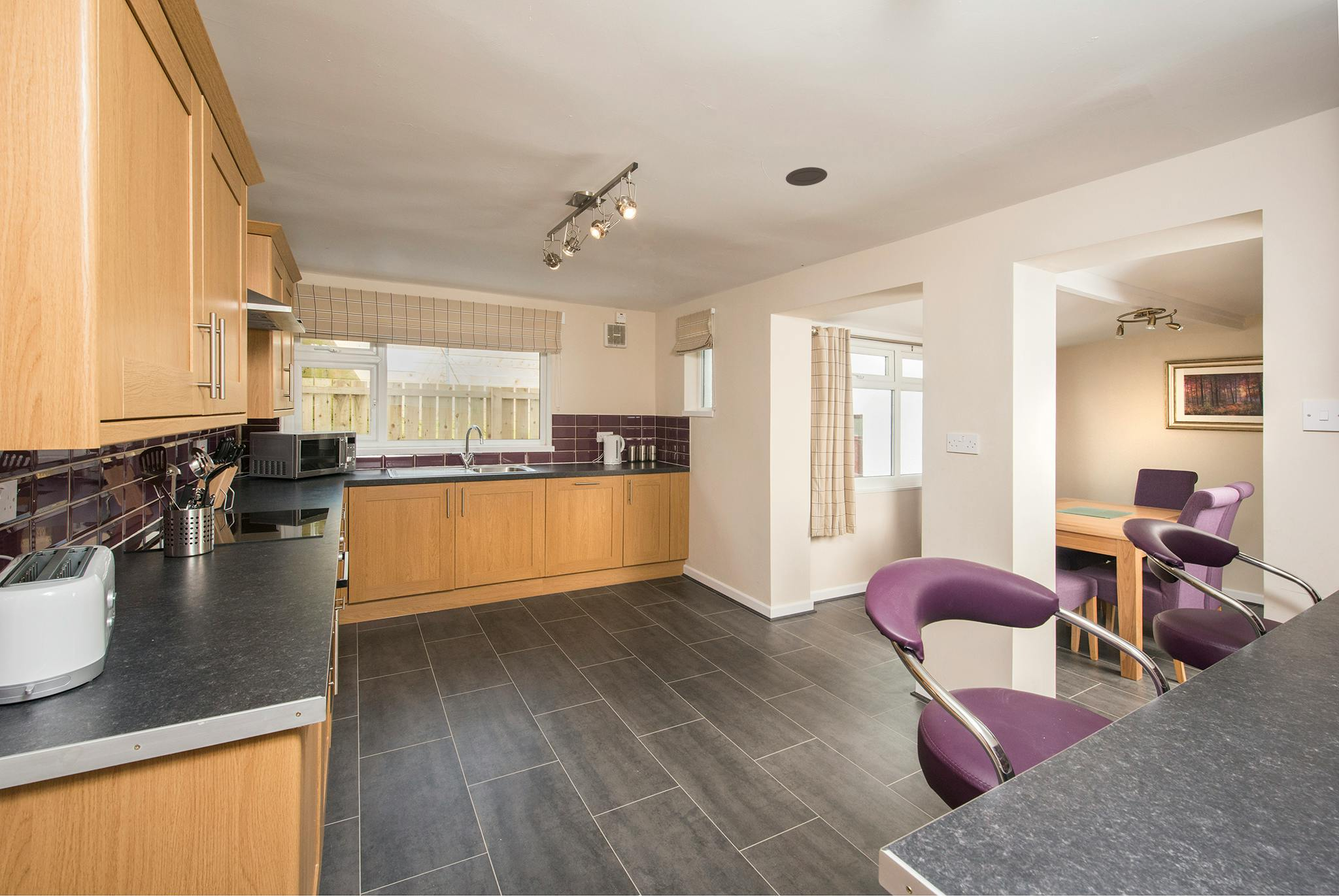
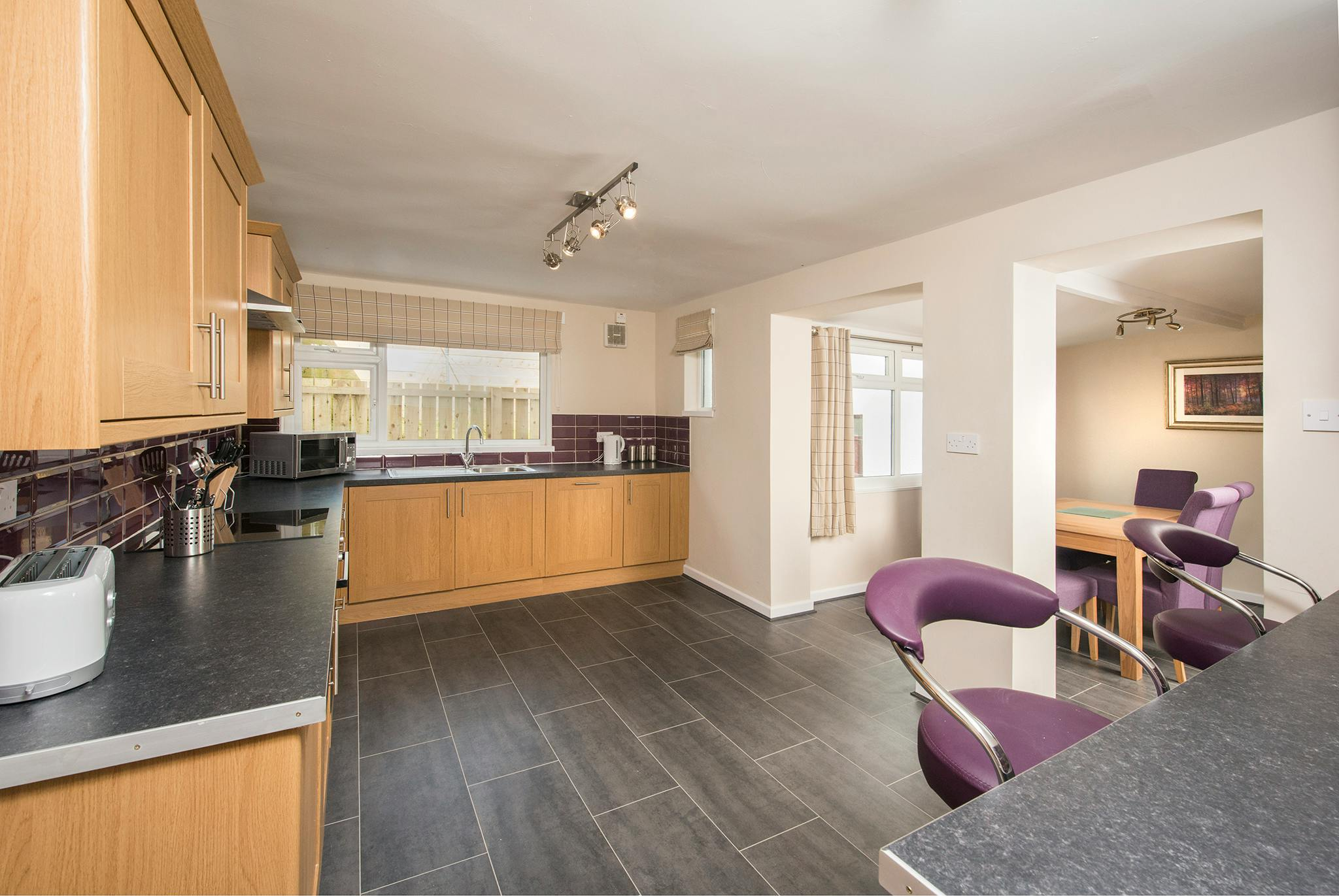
- recessed light (806, 174)
